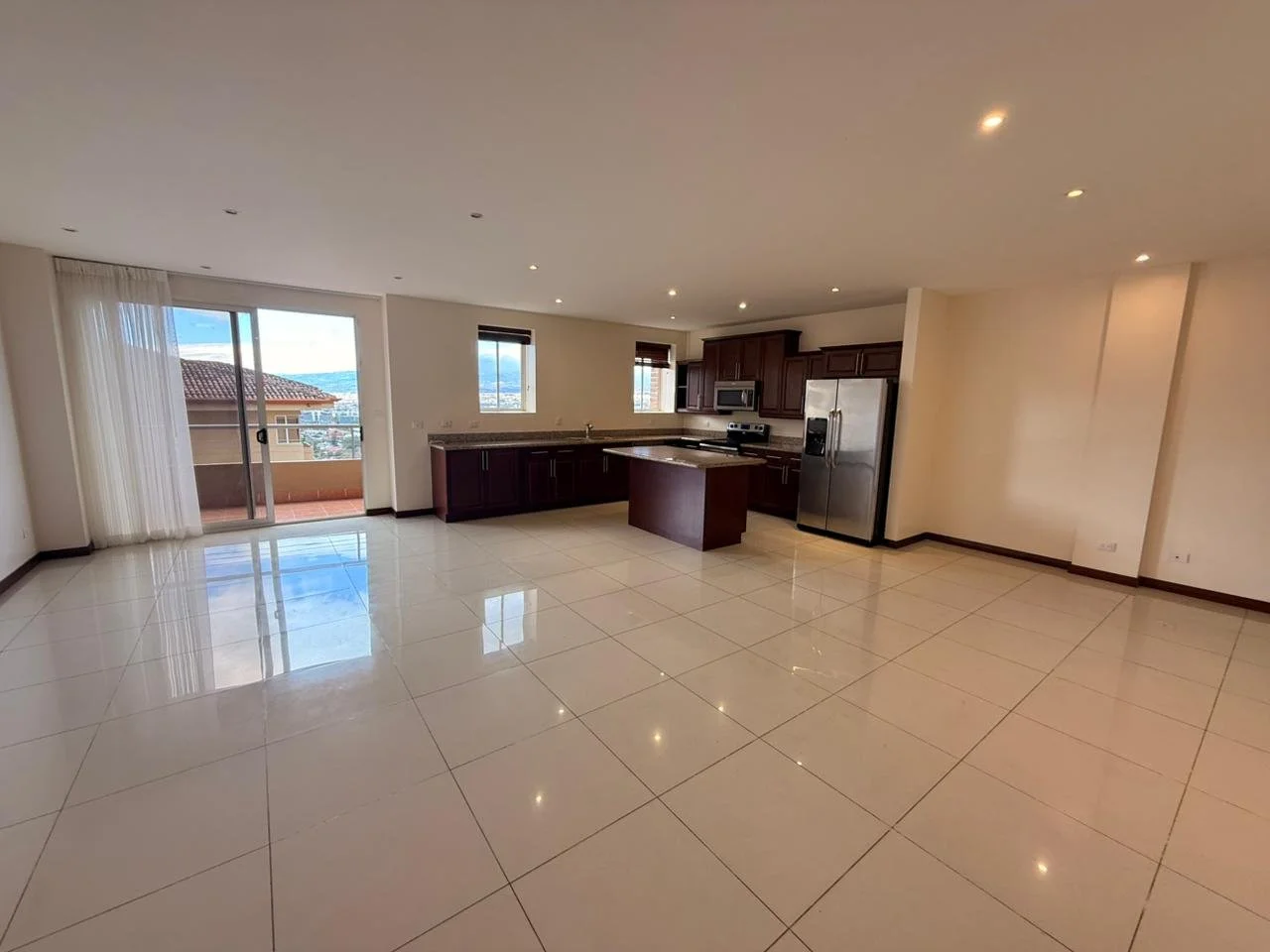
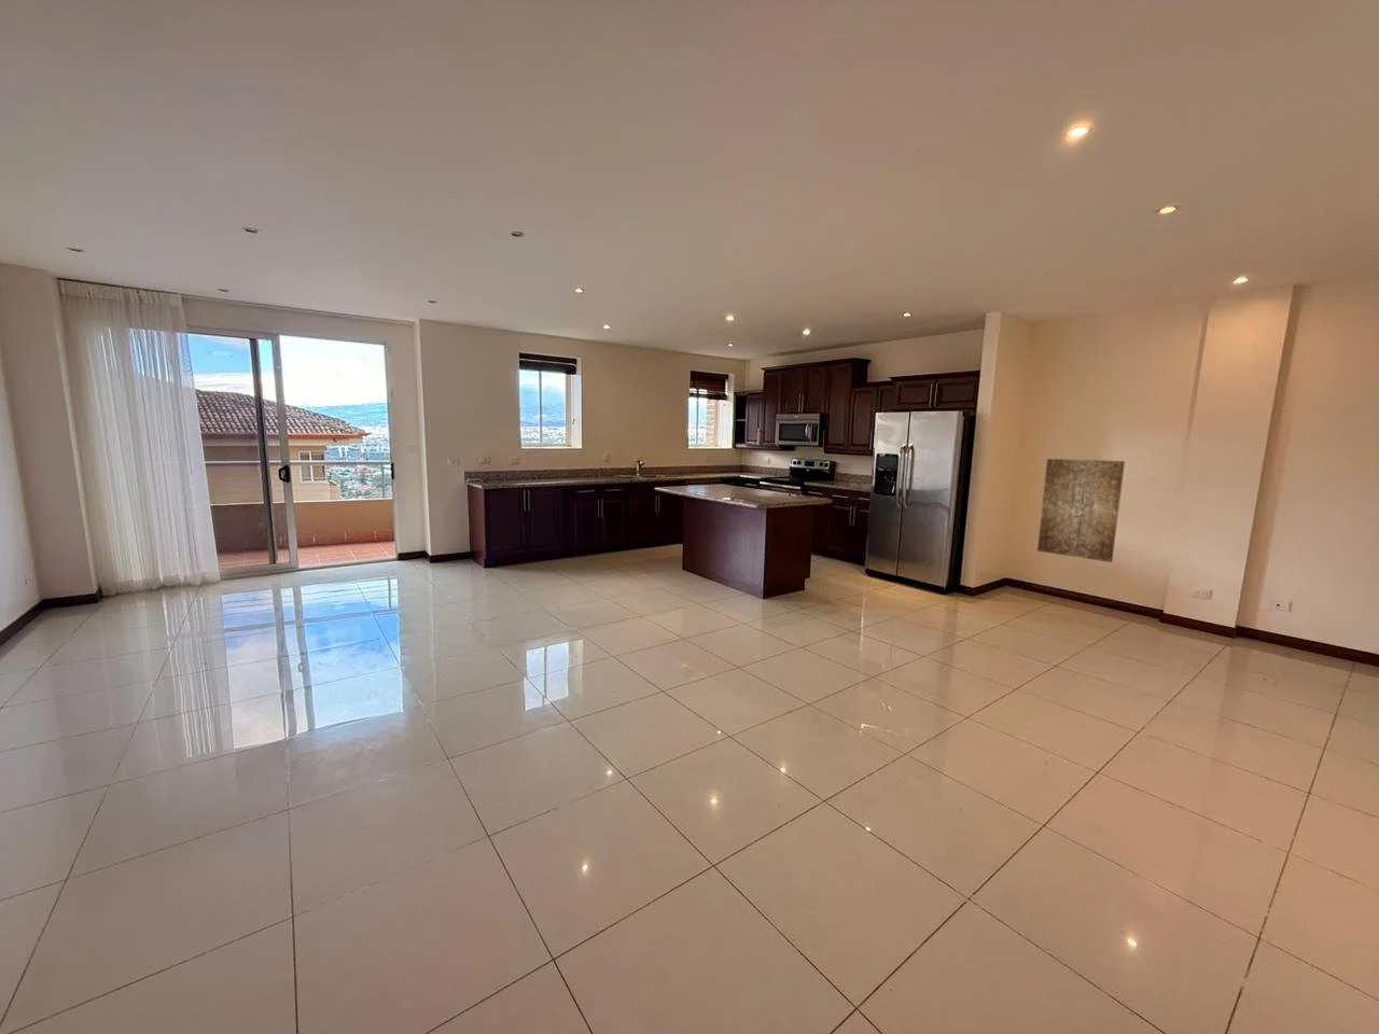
+ wall art (1078, 508)
